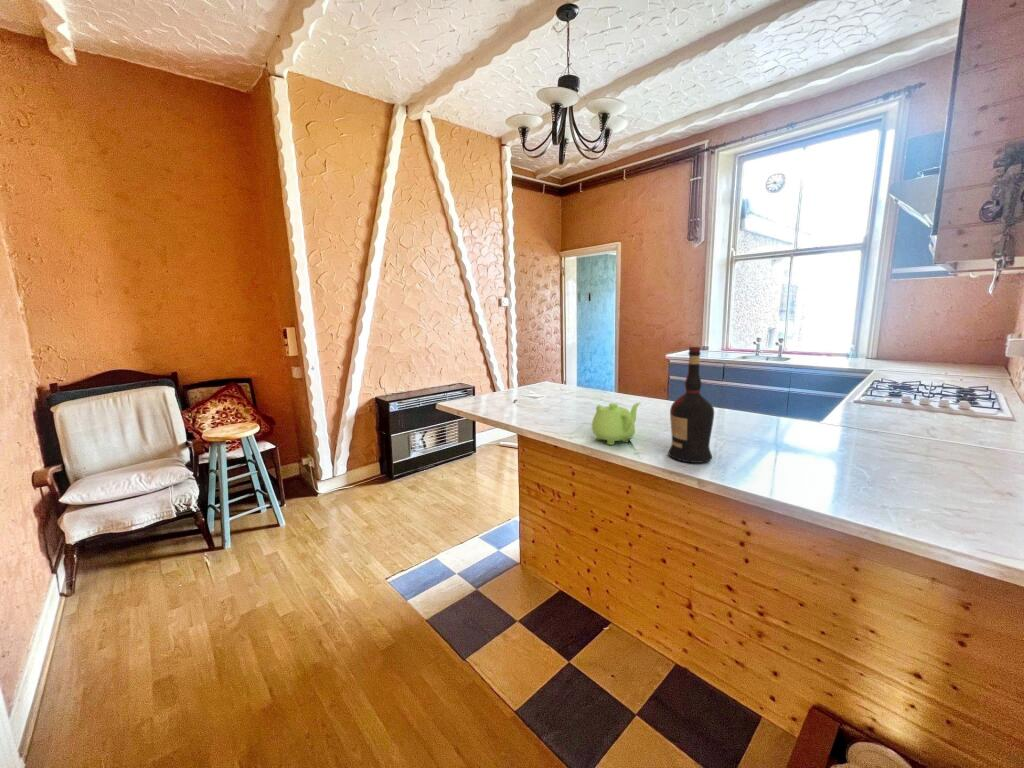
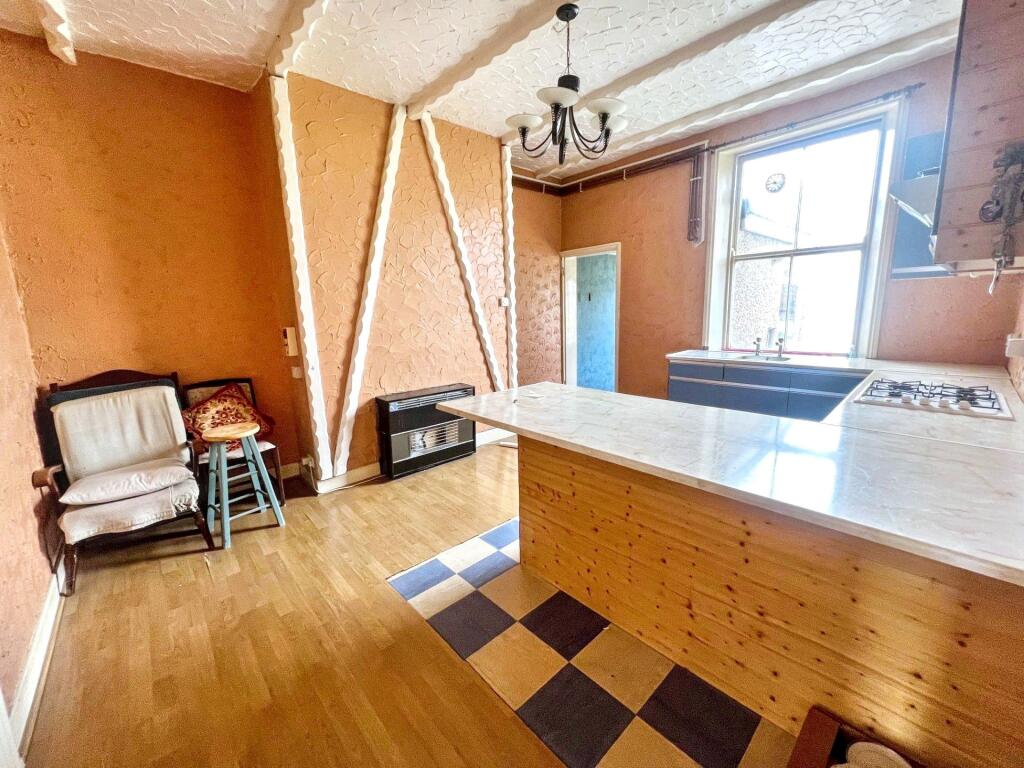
- liquor (692, 403)
- teapot (618, 421)
